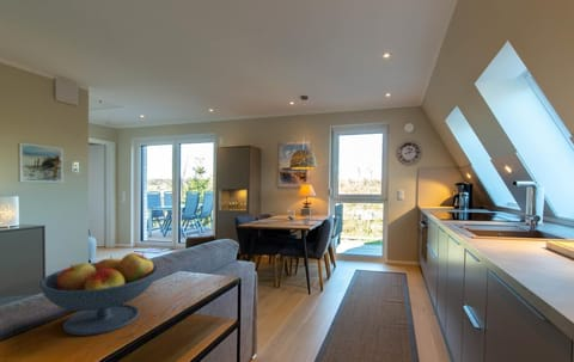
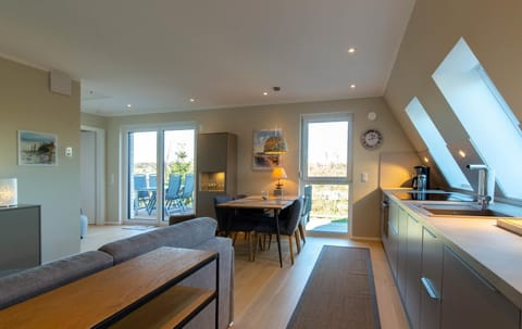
- fruit bowl (103, 288)
